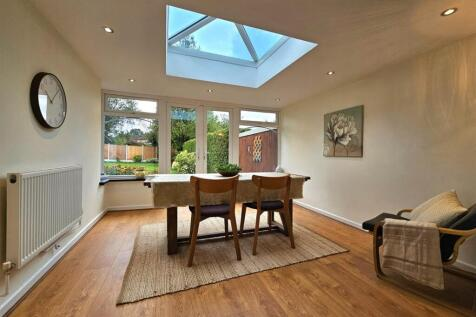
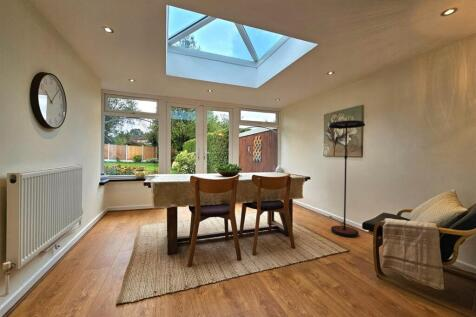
+ floor lamp (345, 175)
